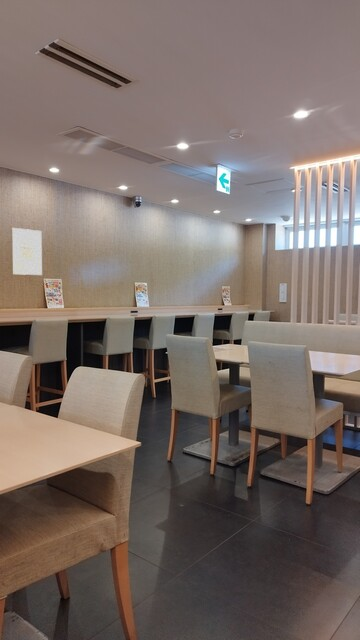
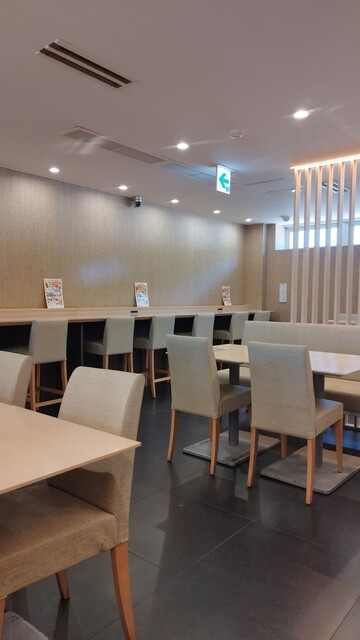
- wall art (27, 252)
